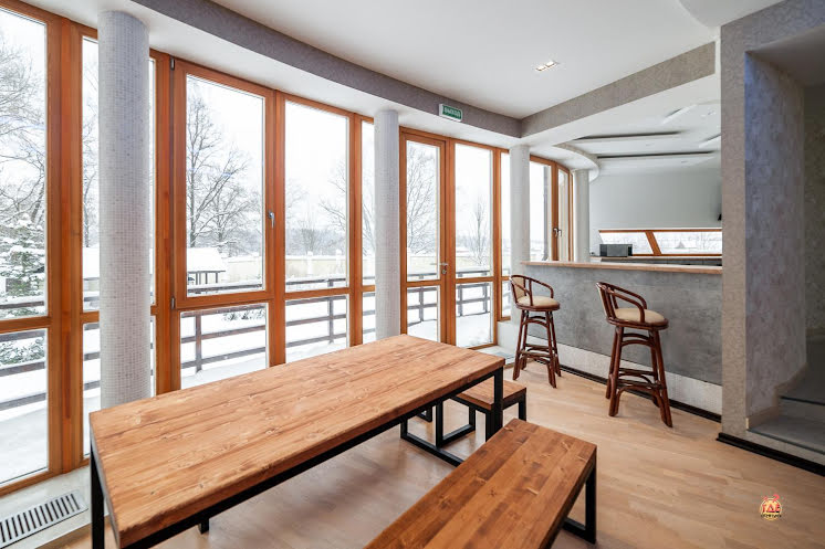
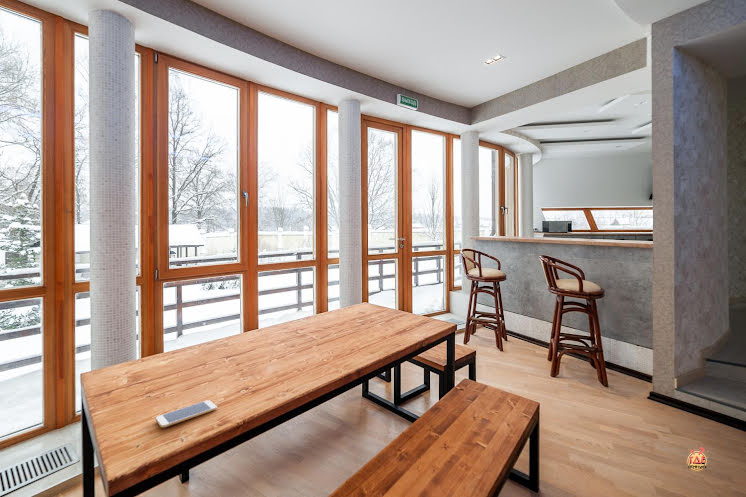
+ smartphone (187, 412)
